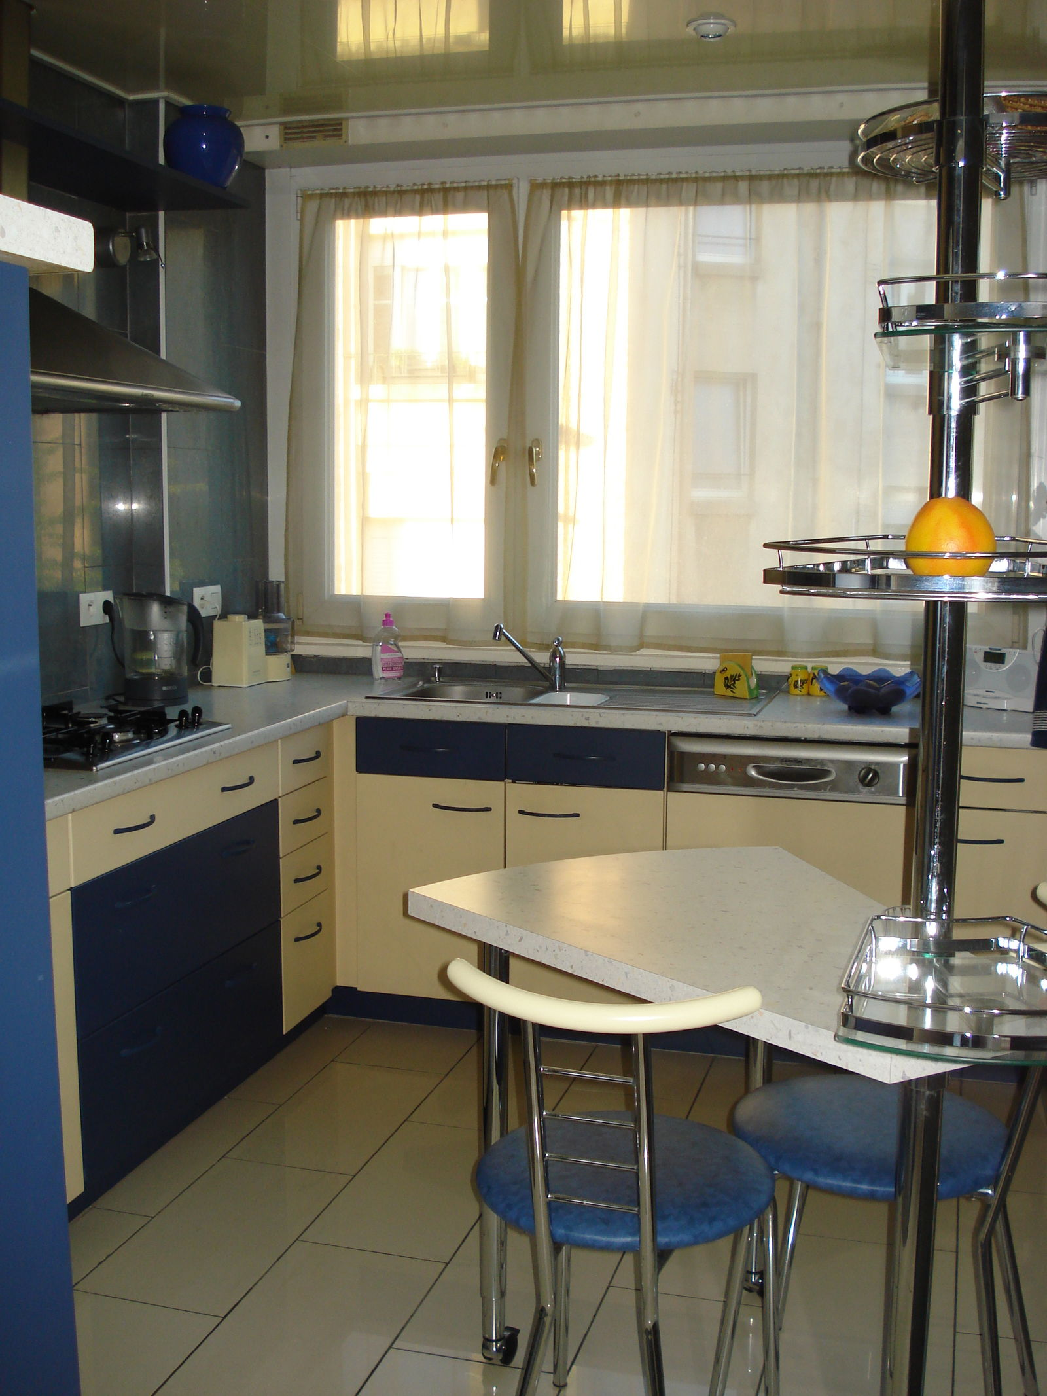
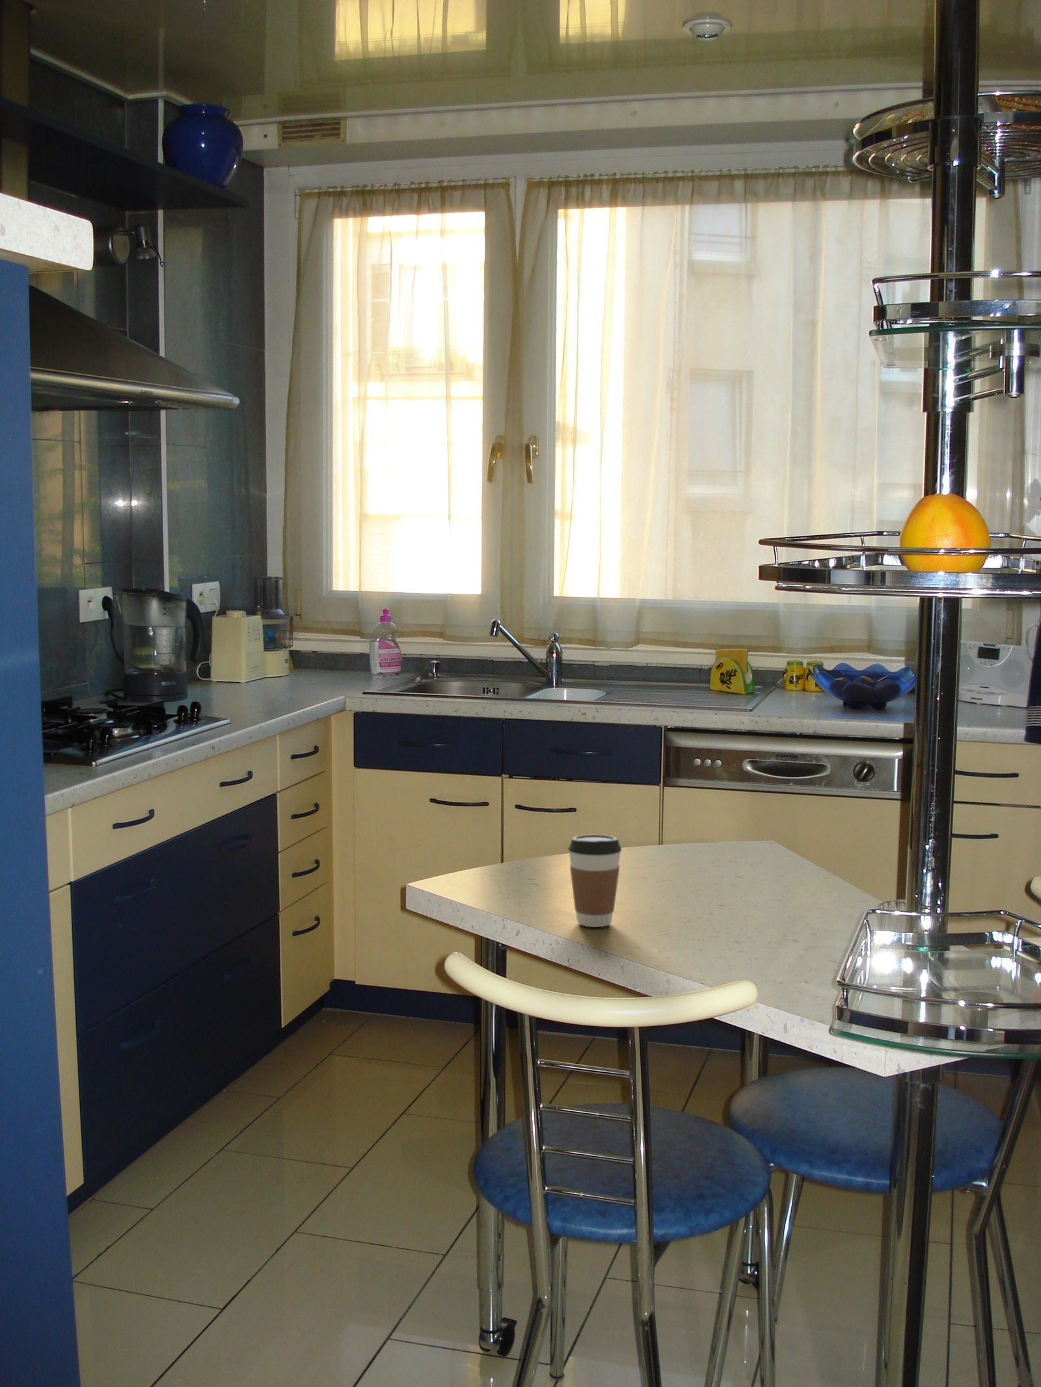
+ coffee cup (595, 880)
